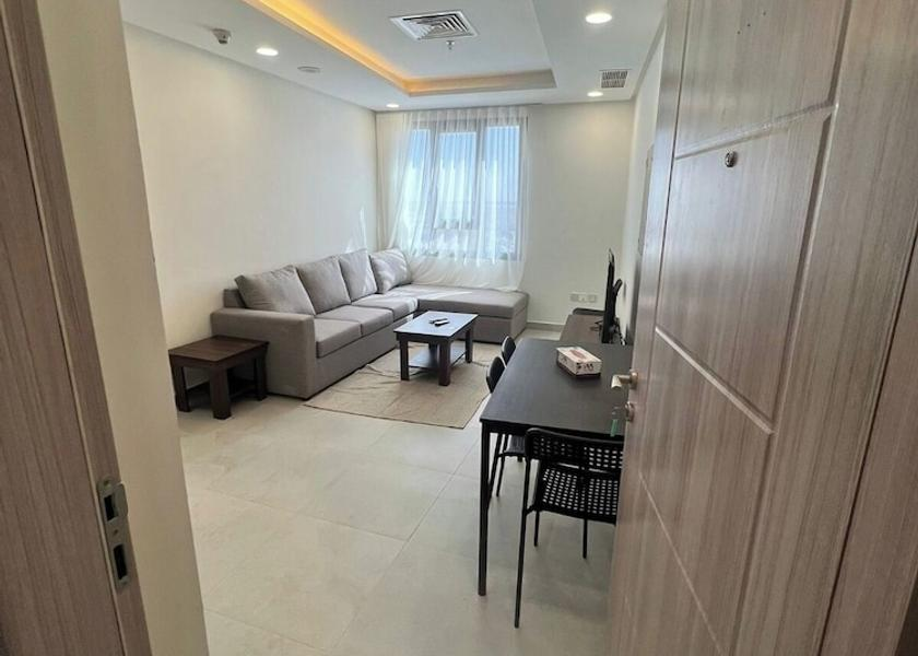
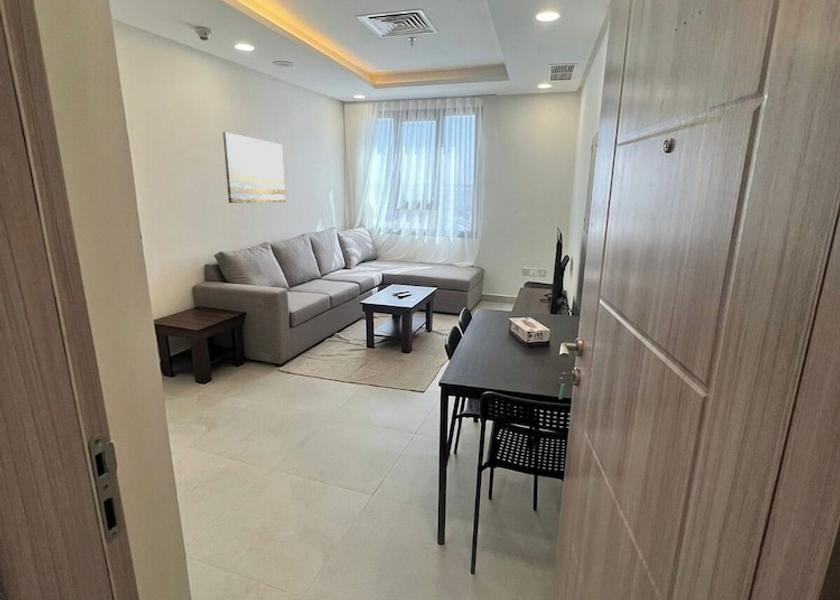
+ wall art (257, 171)
